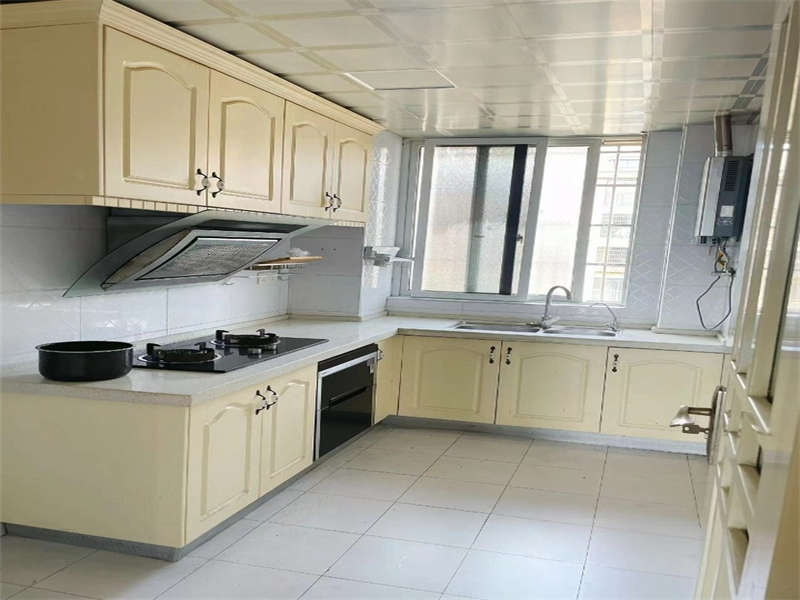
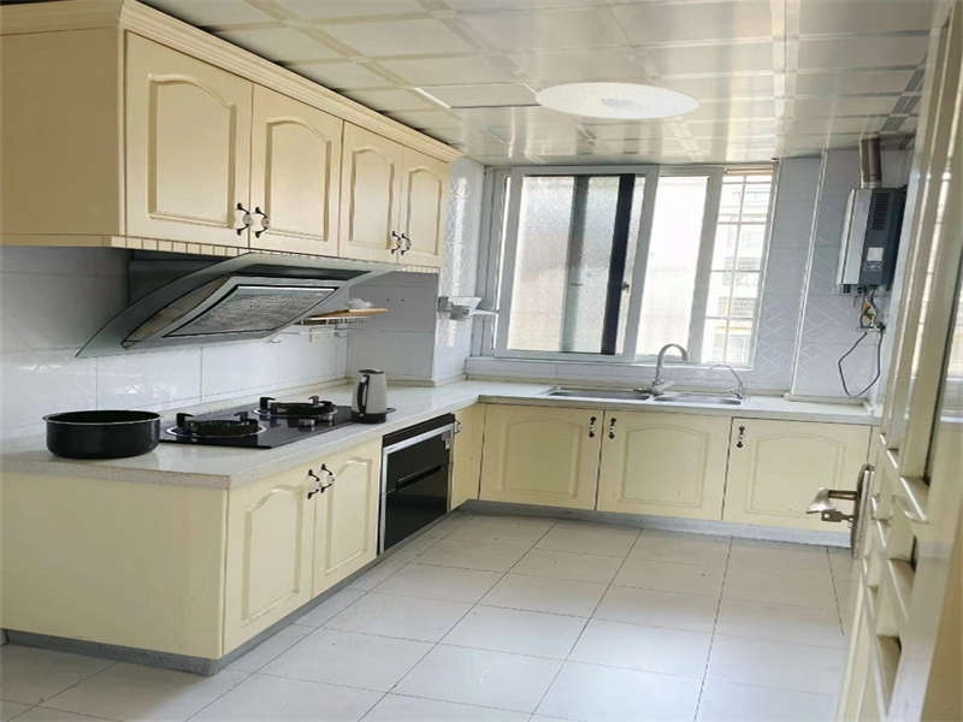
+ kettle (367, 395)
+ ceiling light (616, 94)
